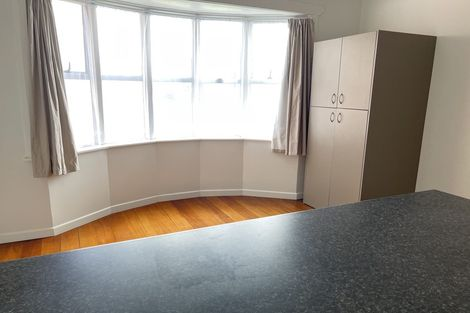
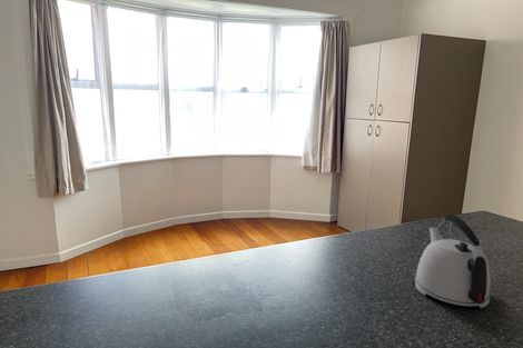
+ kettle (453, 253)
